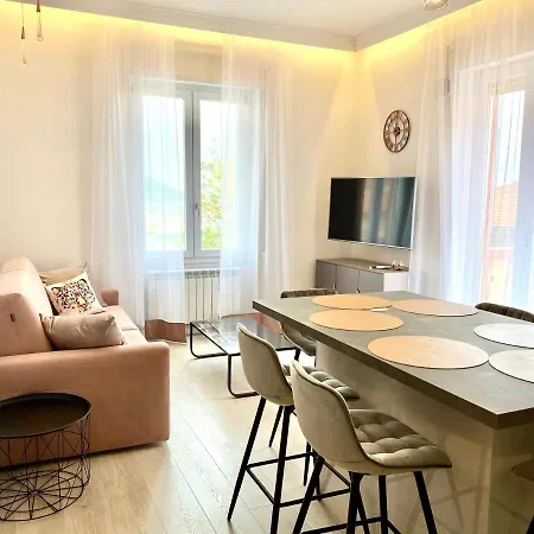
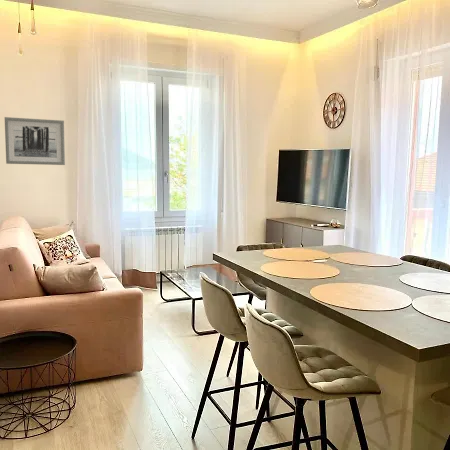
+ wall art (35, 141)
